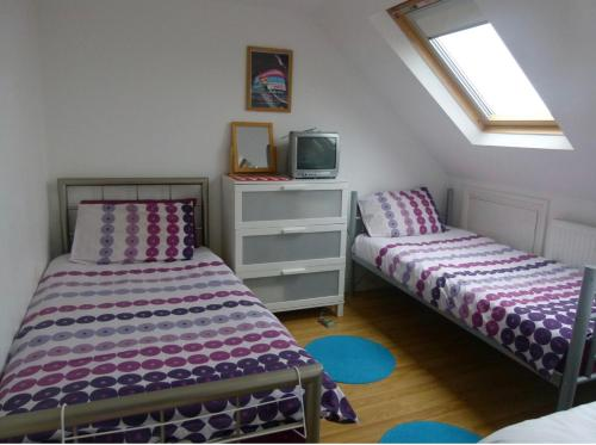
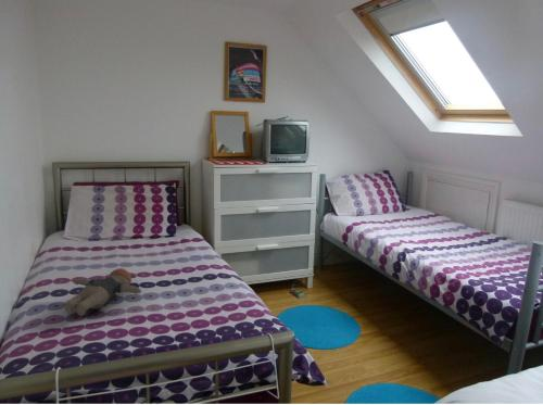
+ teddy bear (104, 290)
